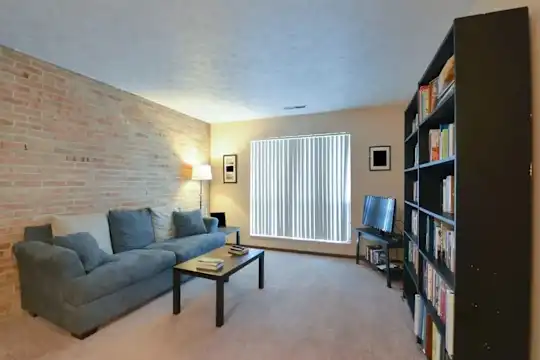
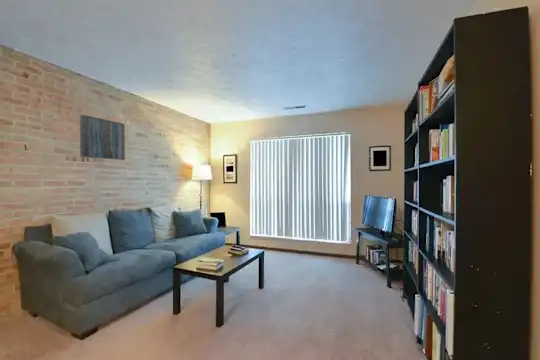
+ wall art (104, 139)
